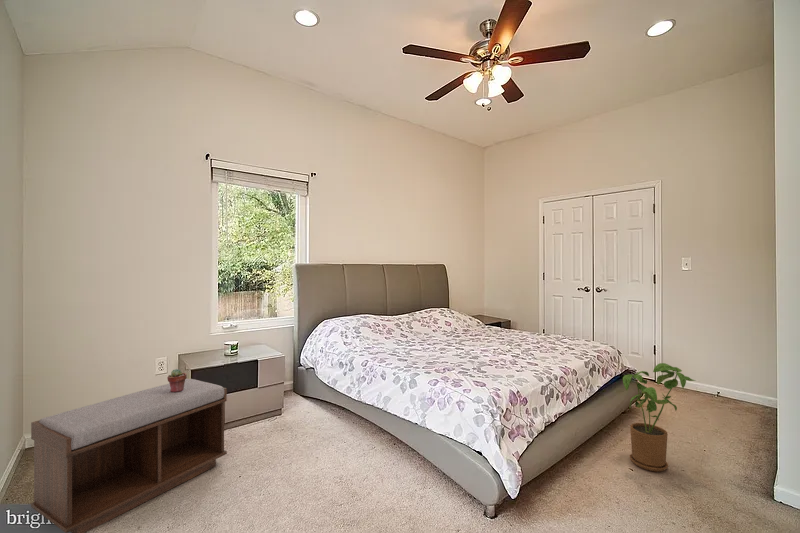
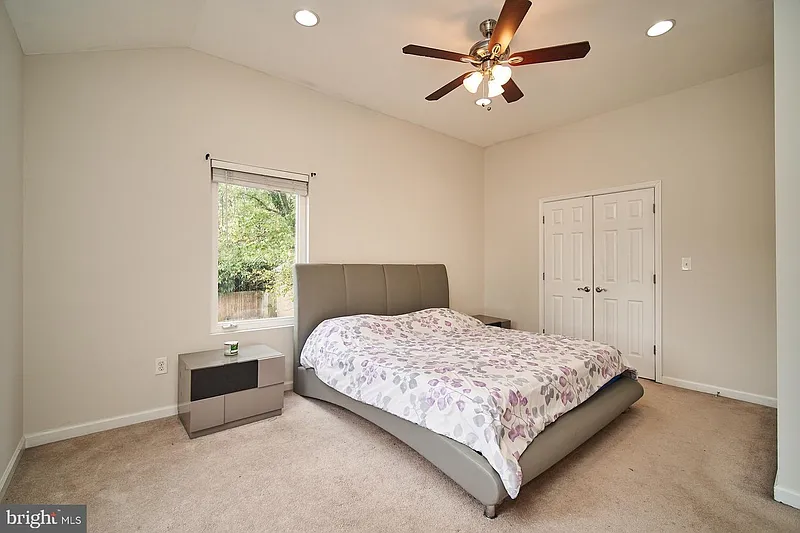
- bench (141, 442)
- house plant (649, 414)
- potted succulent (177, 379)
